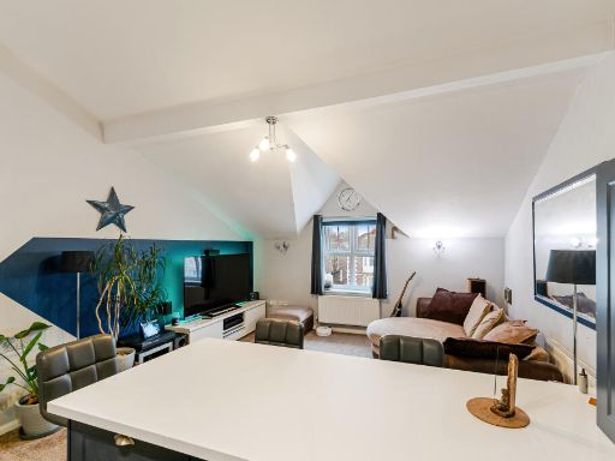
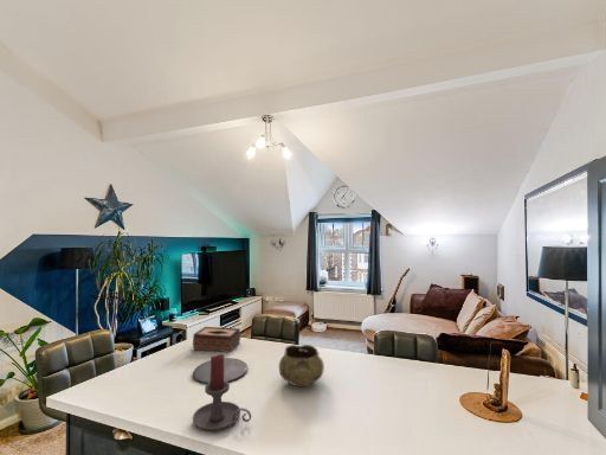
+ candle holder (223, 387)
+ decorative bowl (301, 366)
+ plate (224, 370)
+ tissue box (217, 339)
